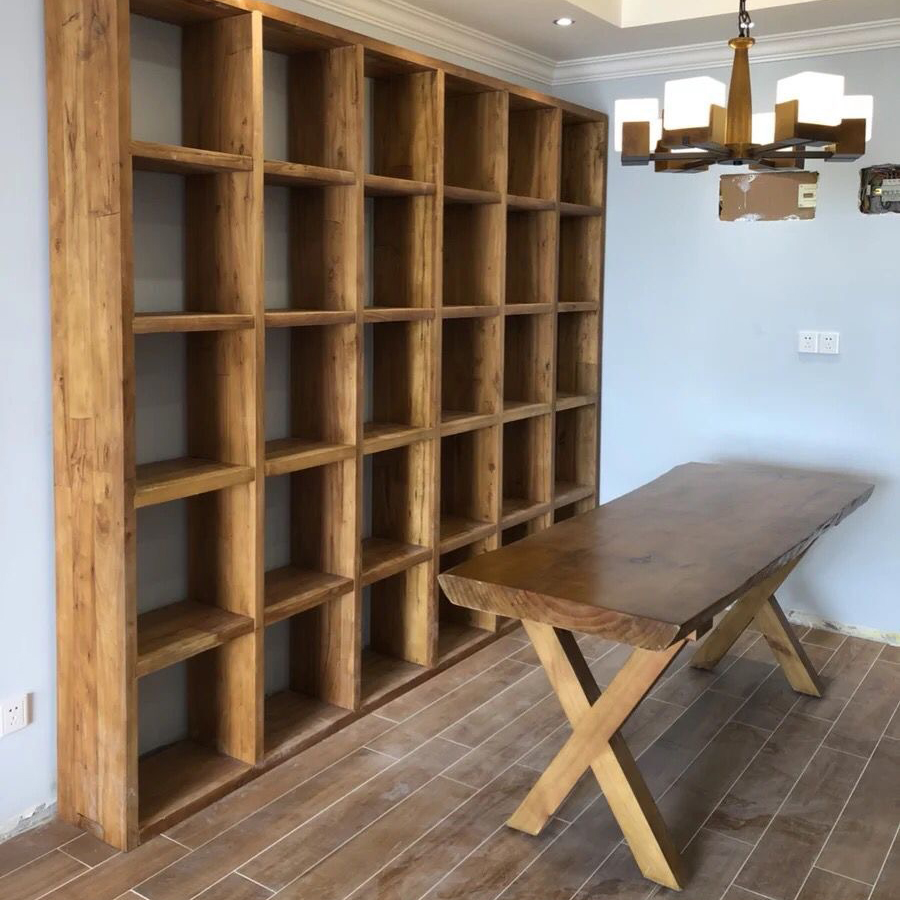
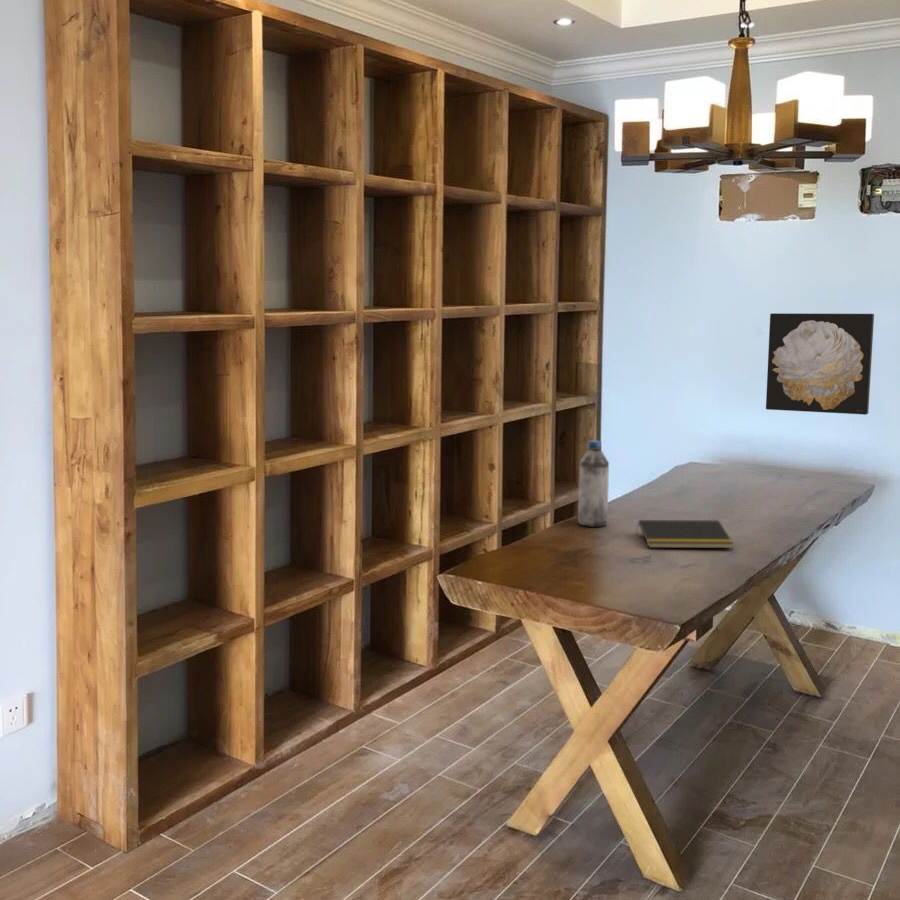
+ wall art (818, 362)
+ notepad (684, 533)
+ water bottle (593, 482)
